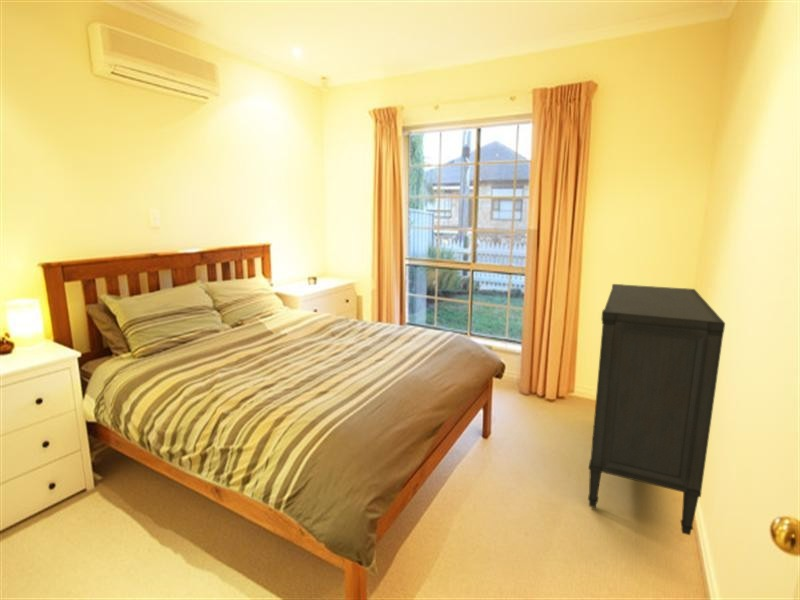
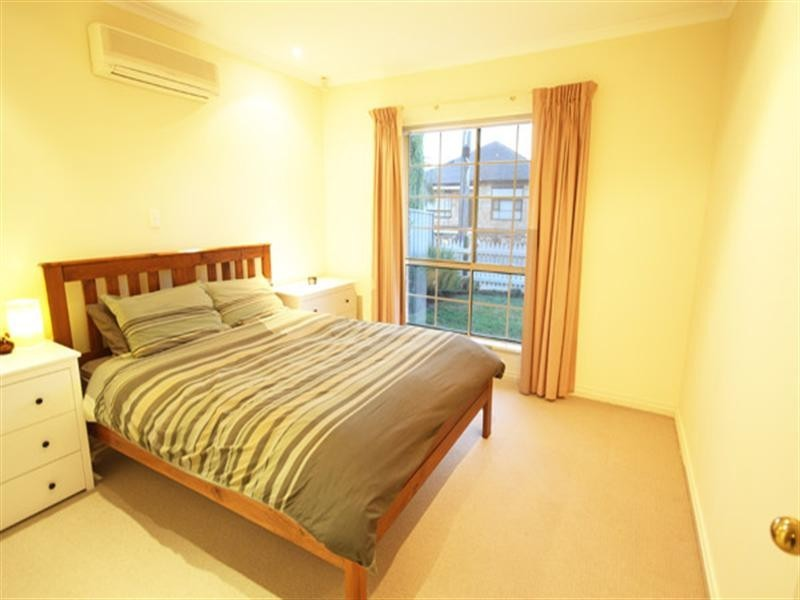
- dresser (644, 386)
